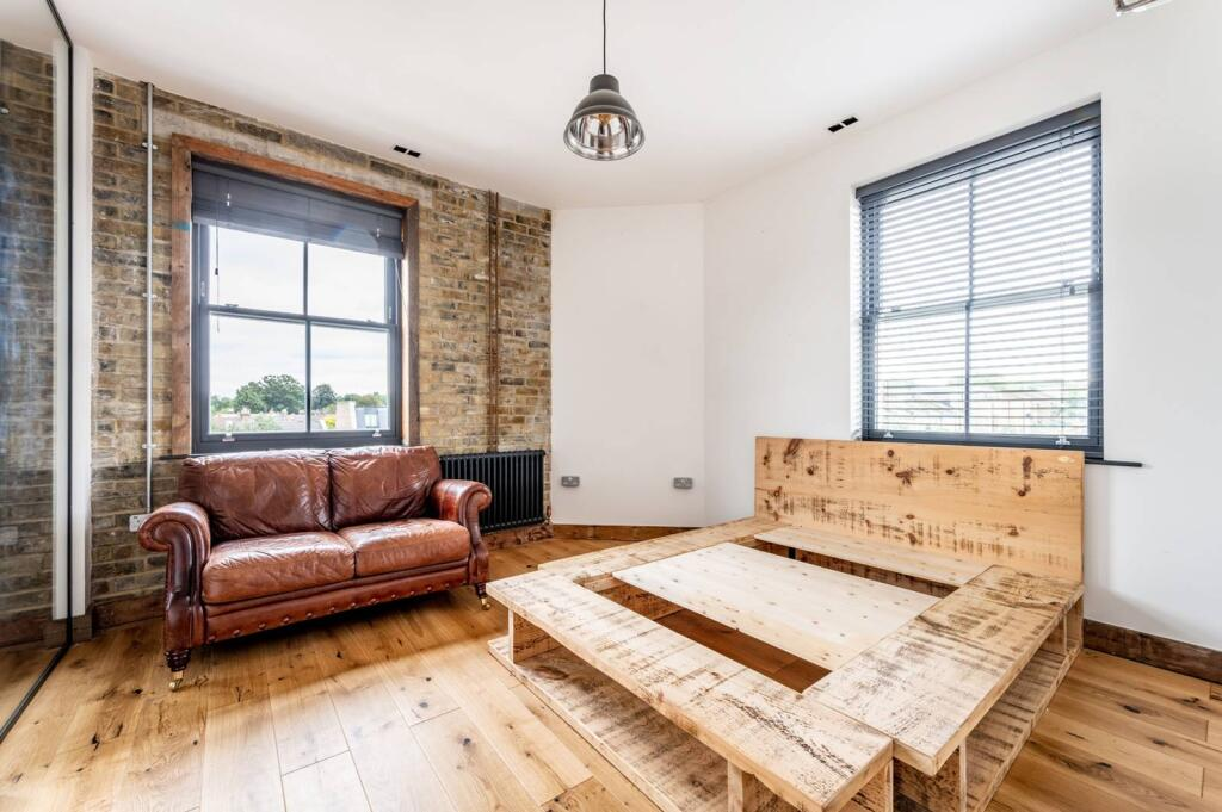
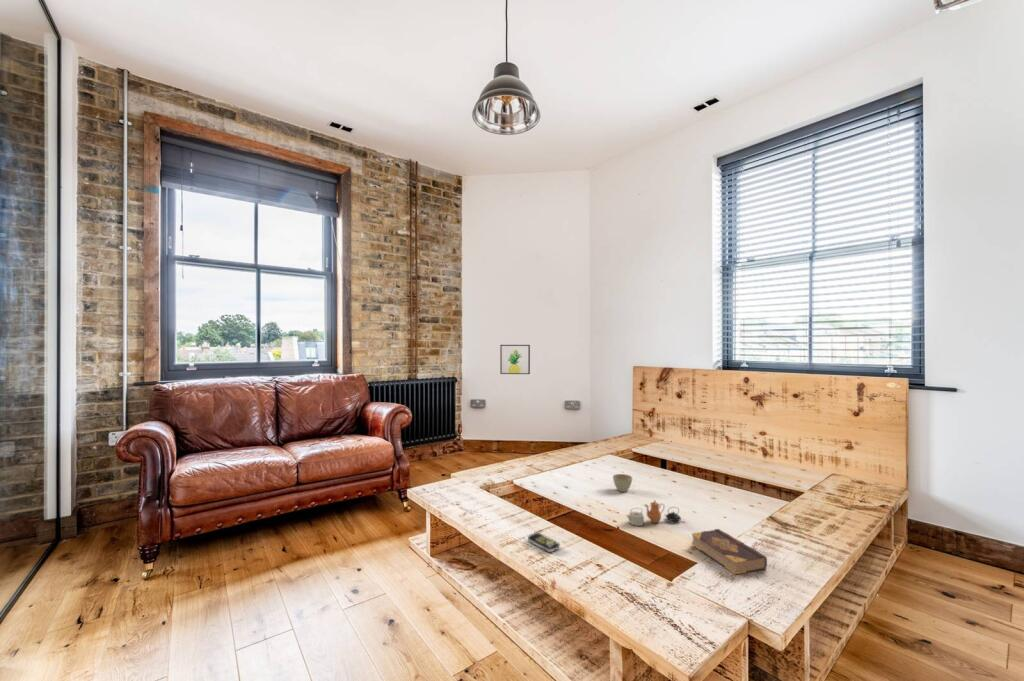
+ flower pot (622, 483)
+ wall art (515, 359)
+ teapot (653, 510)
+ remote control (543, 541)
+ book (723, 547)
